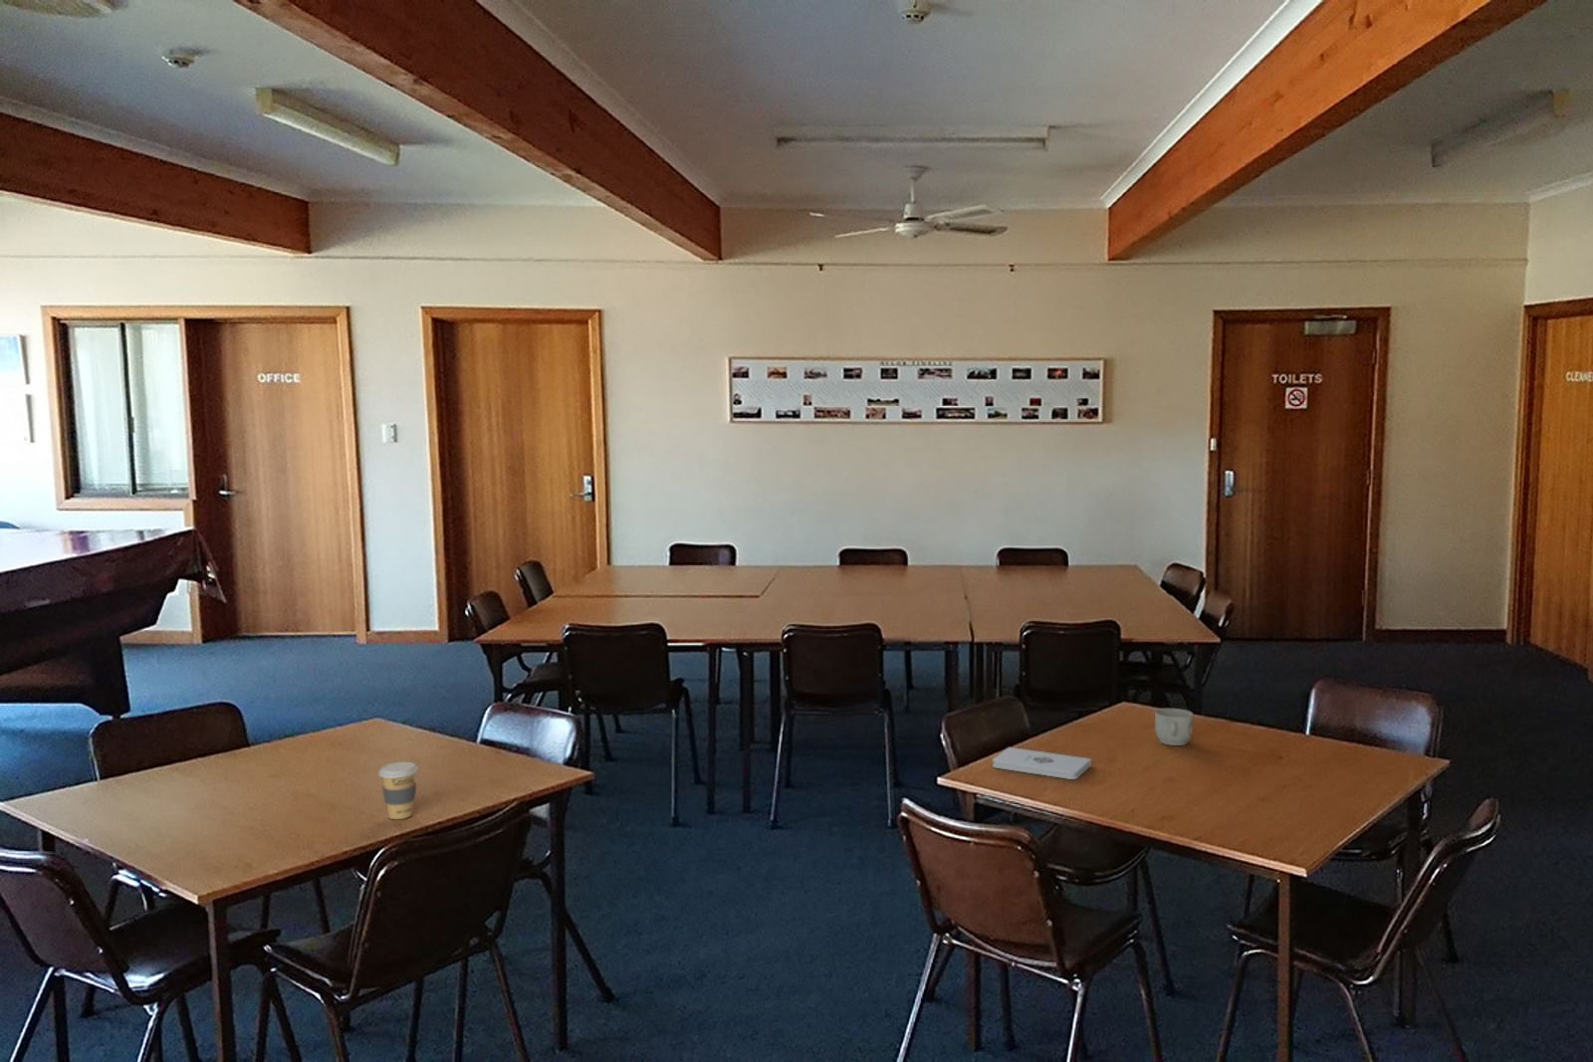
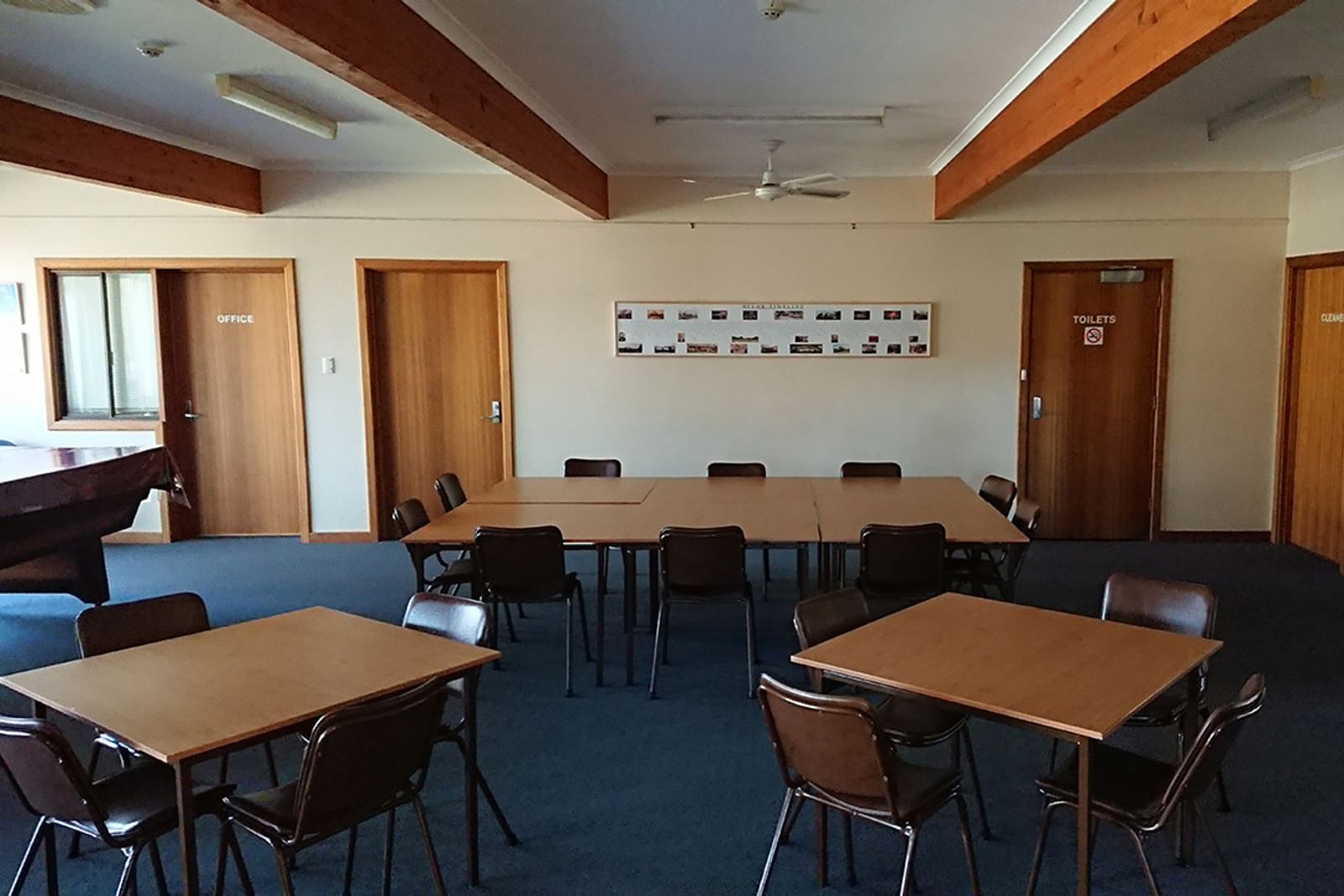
- coffee cup (399, 791)
- mug (1173, 729)
- notepad (1041, 762)
